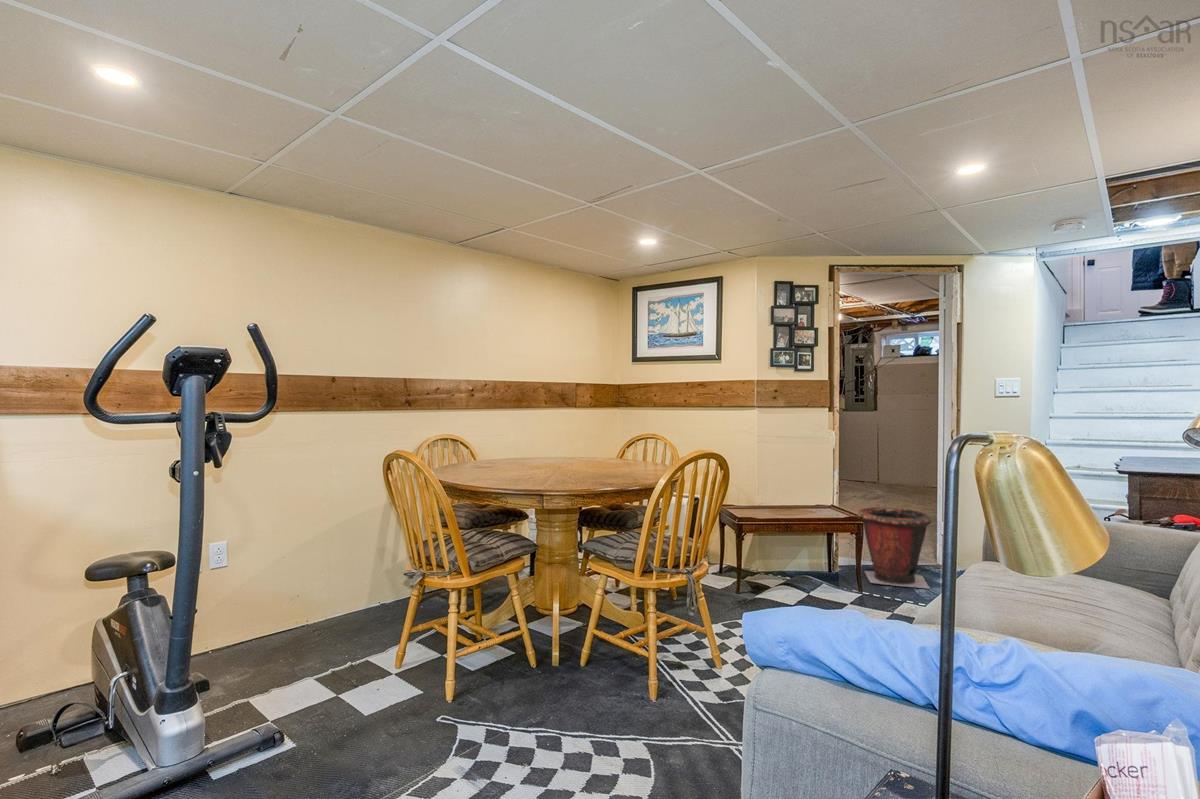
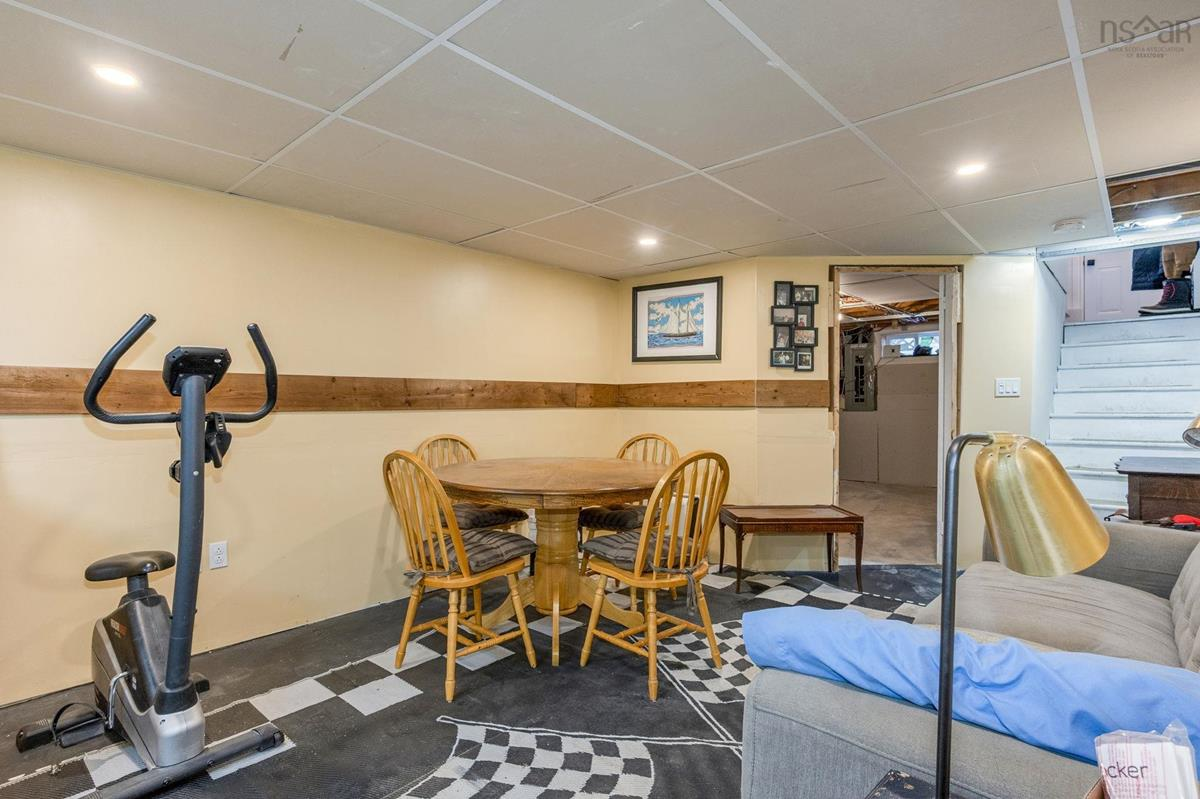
- waste bin (895, 543)
